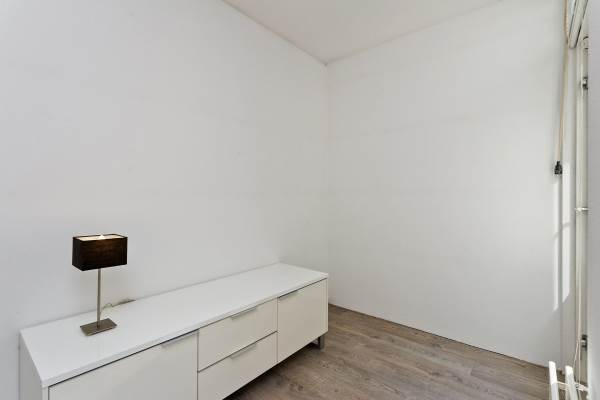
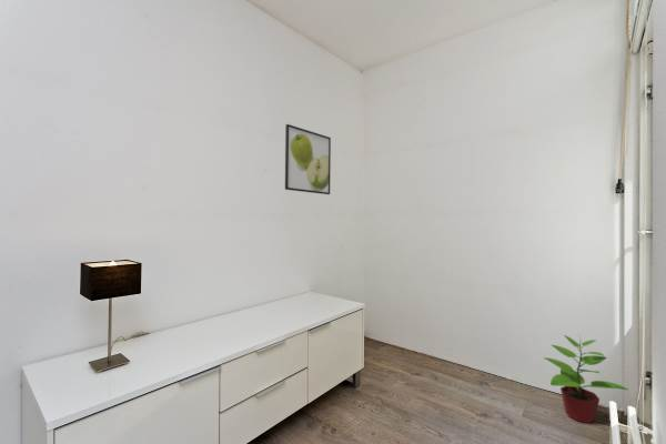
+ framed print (309, 161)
+ potted plant (582, 376)
